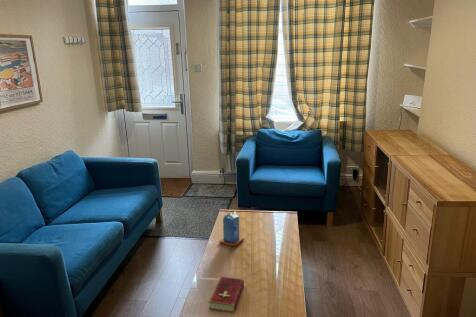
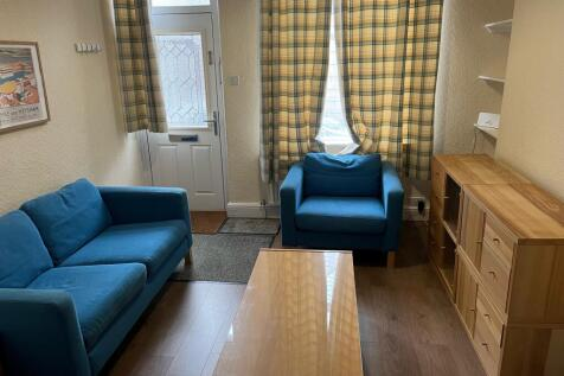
- candle (231, 226)
- hardcover book (227, 293)
